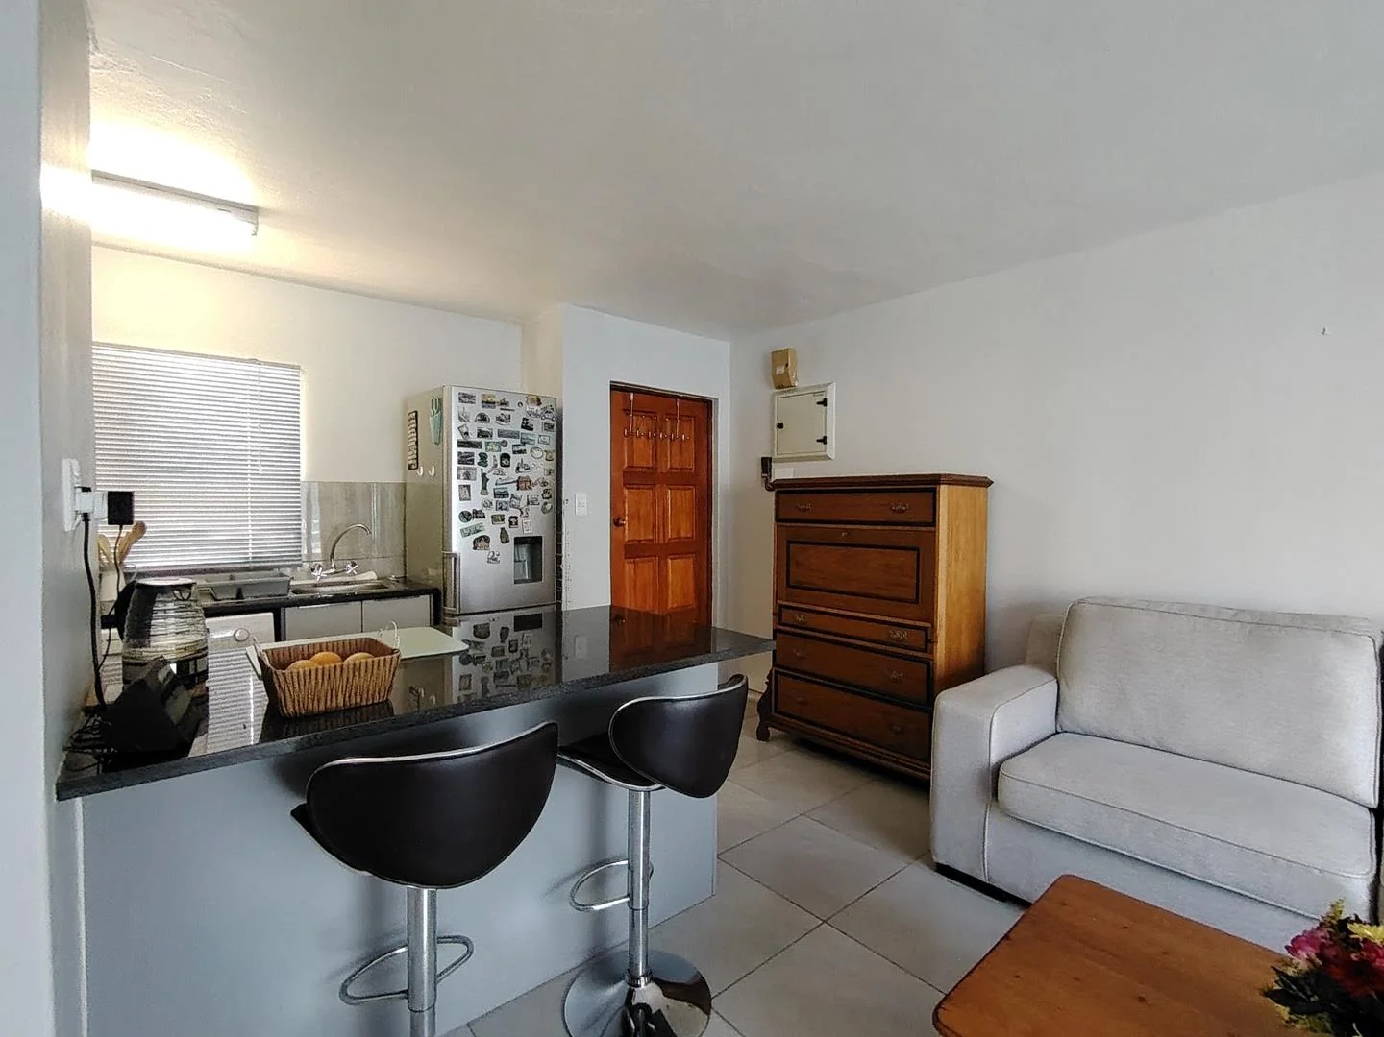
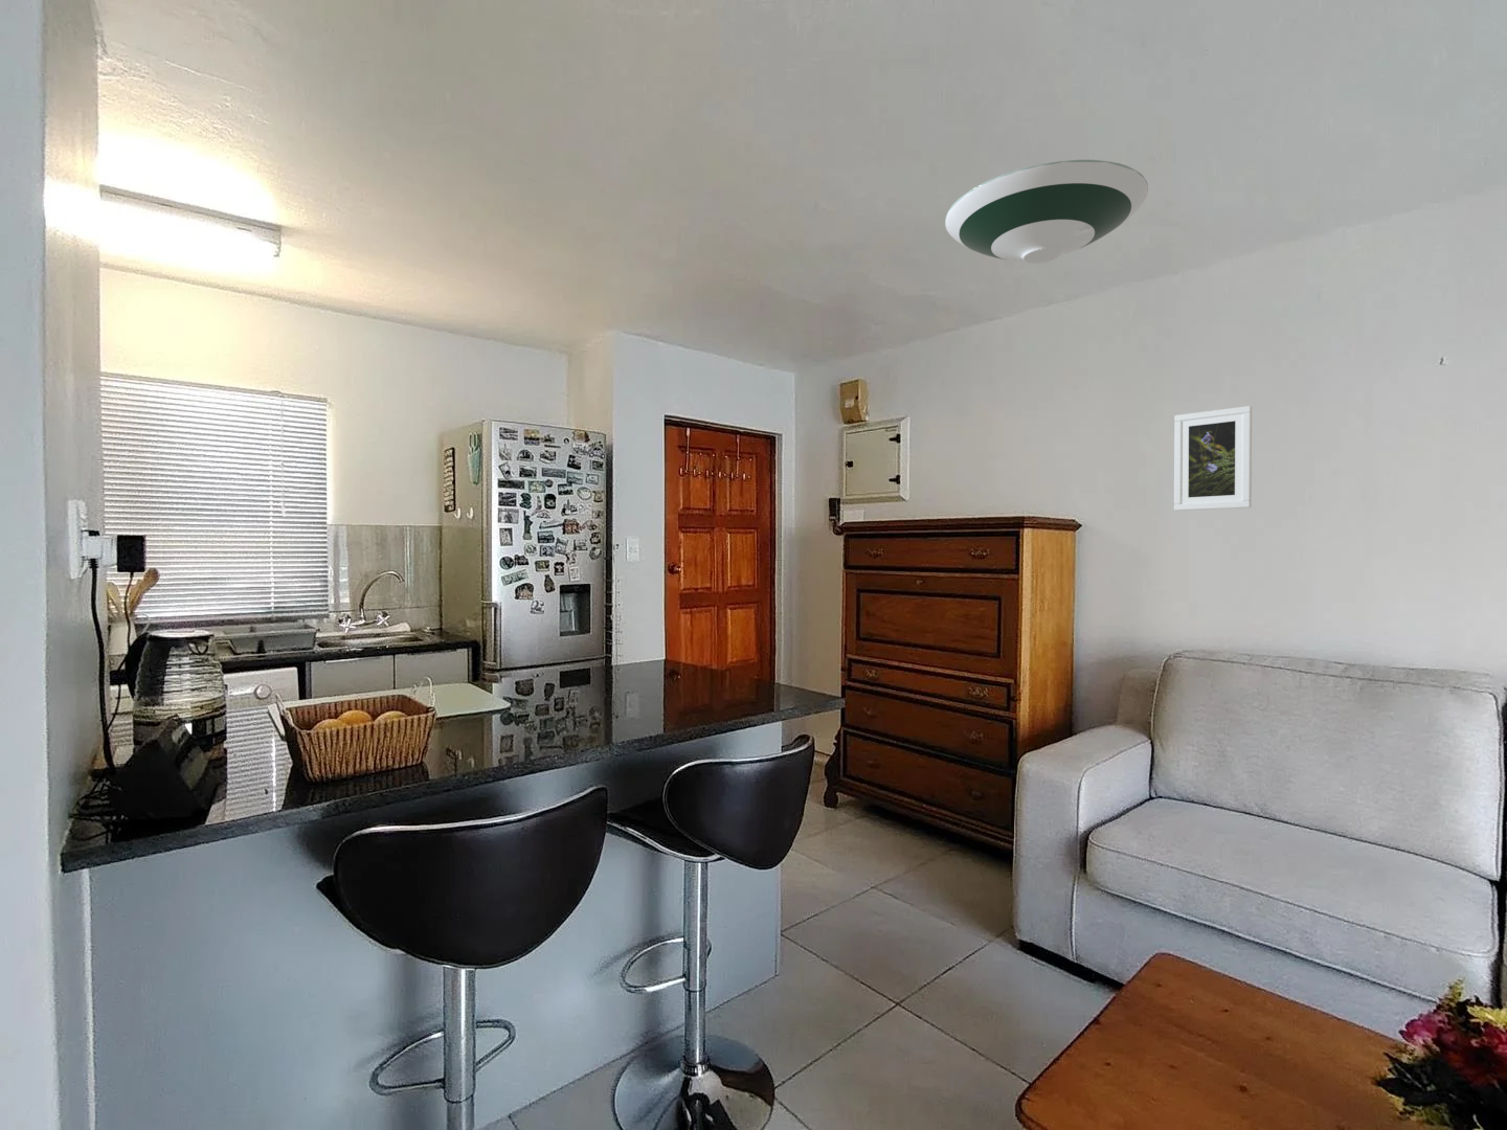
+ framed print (1210, 459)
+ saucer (1042, 234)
